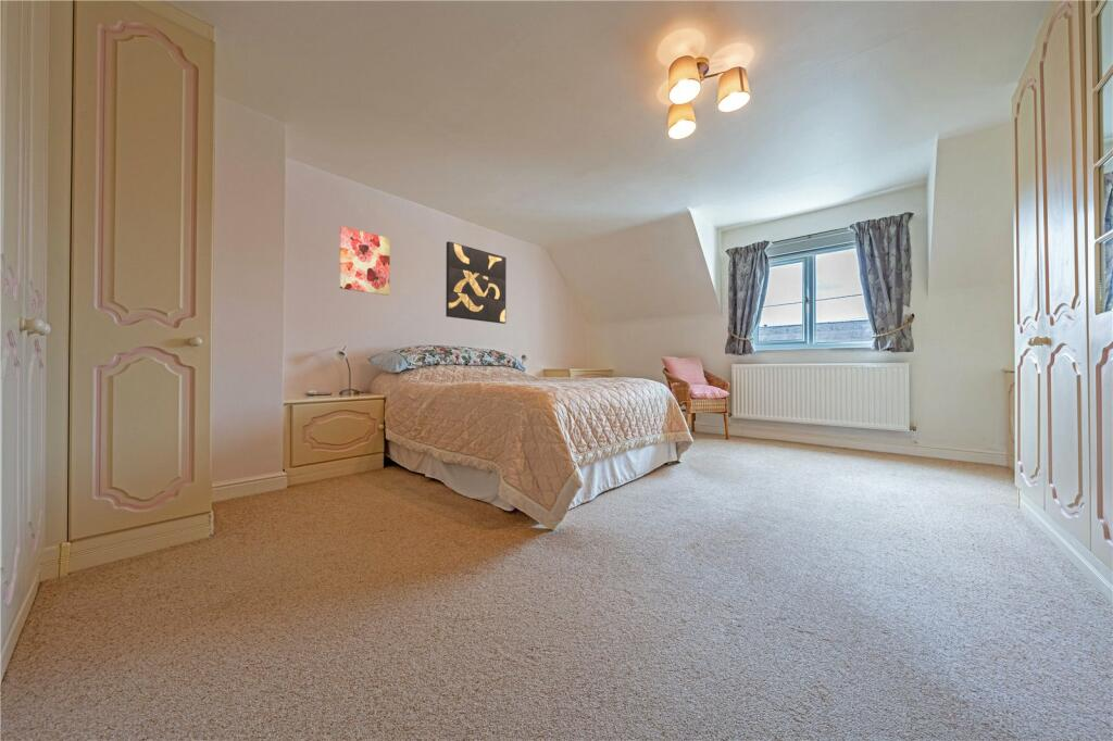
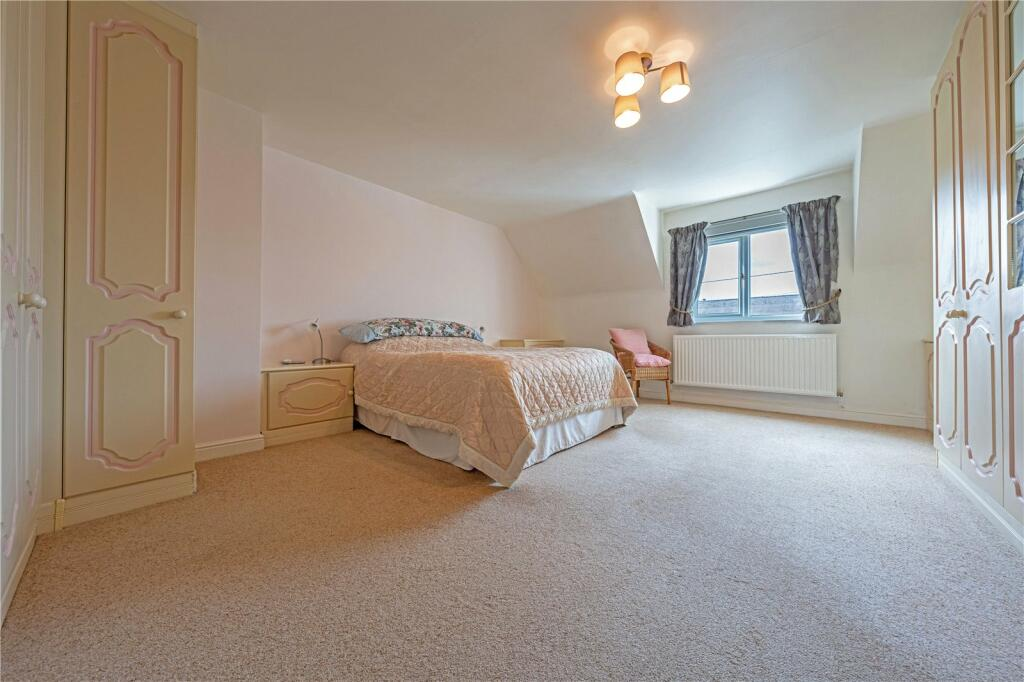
- wall art (365, 262)
- wall art (477, 285)
